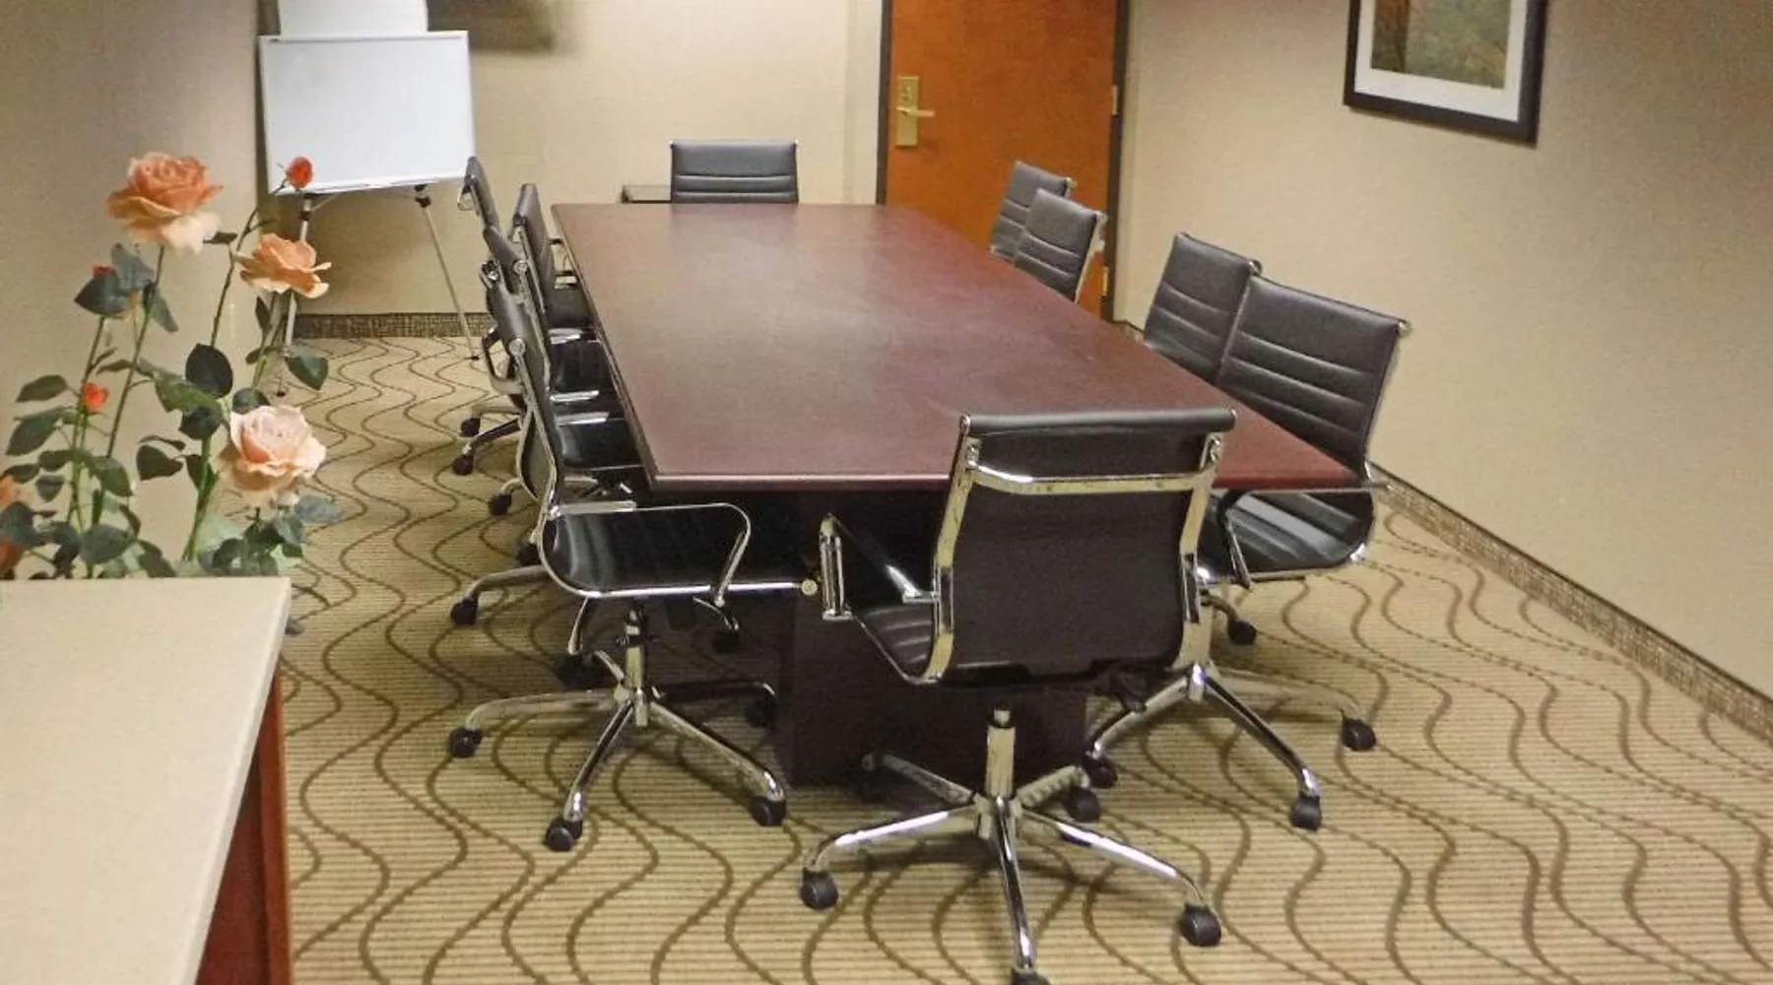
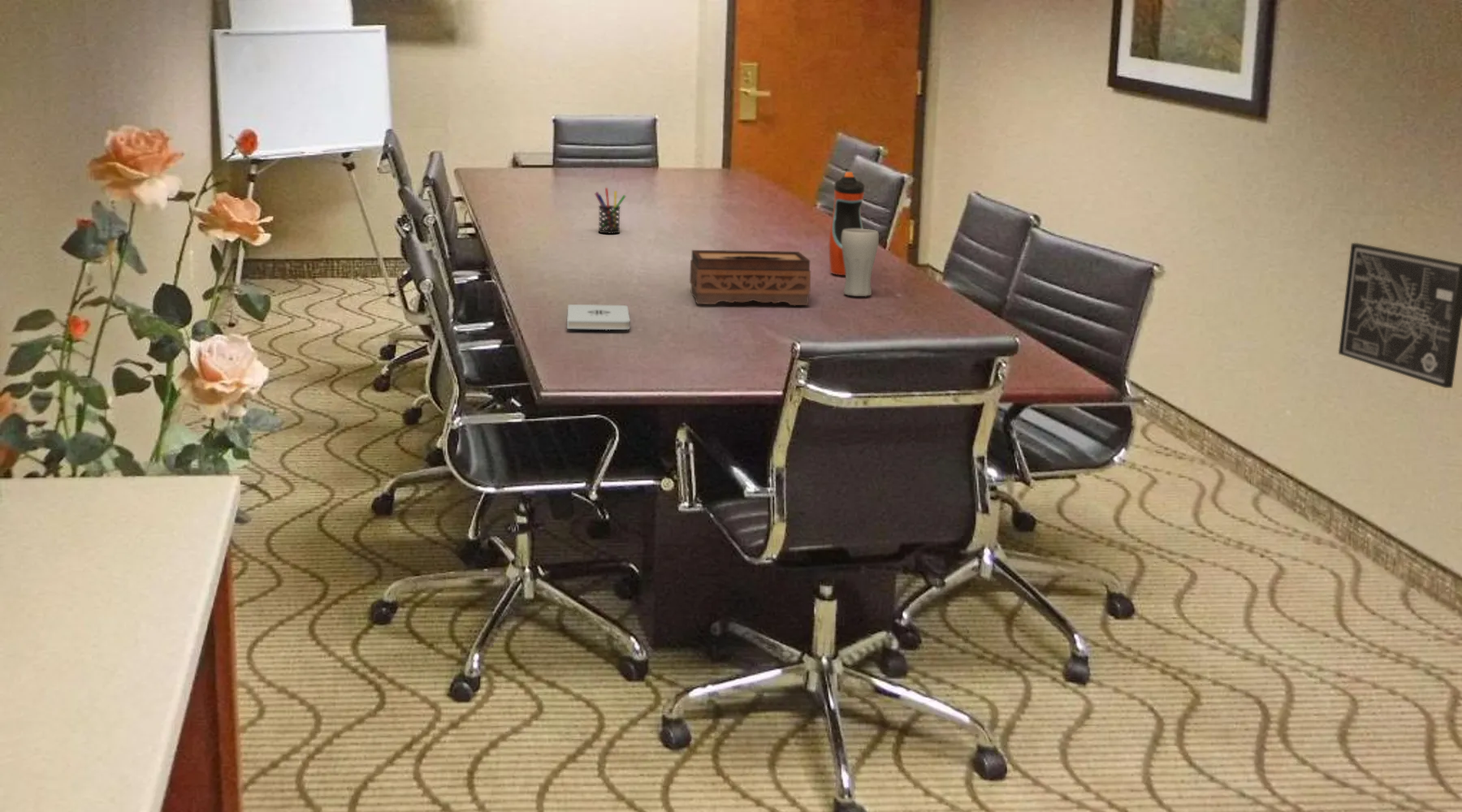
+ wall art (1399, 312)
+ drinking glass (859, 262)
+ pen holder (611, 209)
+ notepad (598, 317)
+ tissue box (749, 277)
+ water bottle (847, 223)
